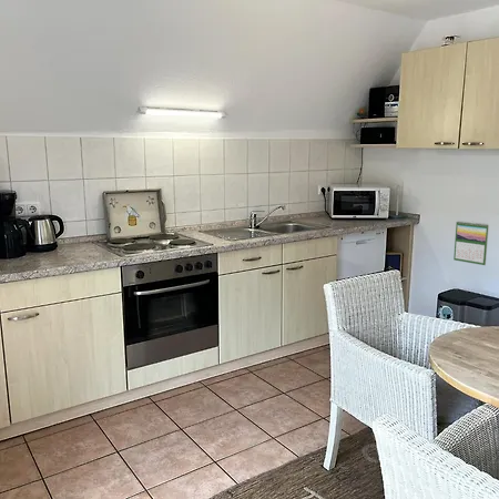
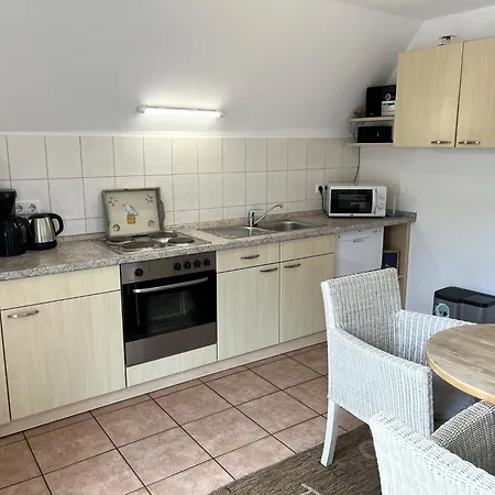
- calendar (470, 242)
